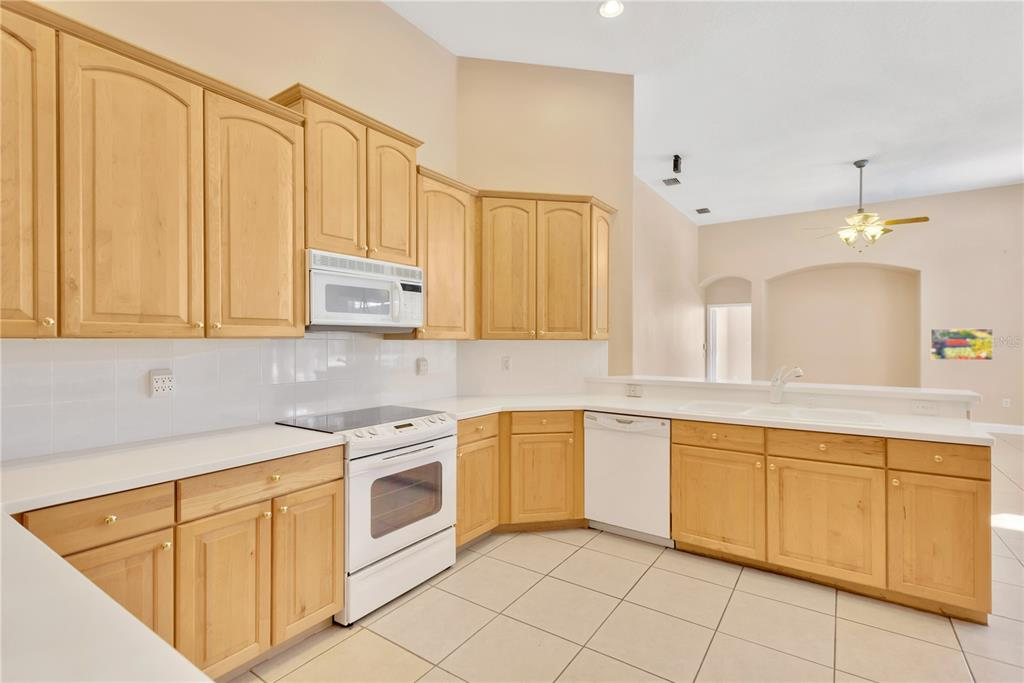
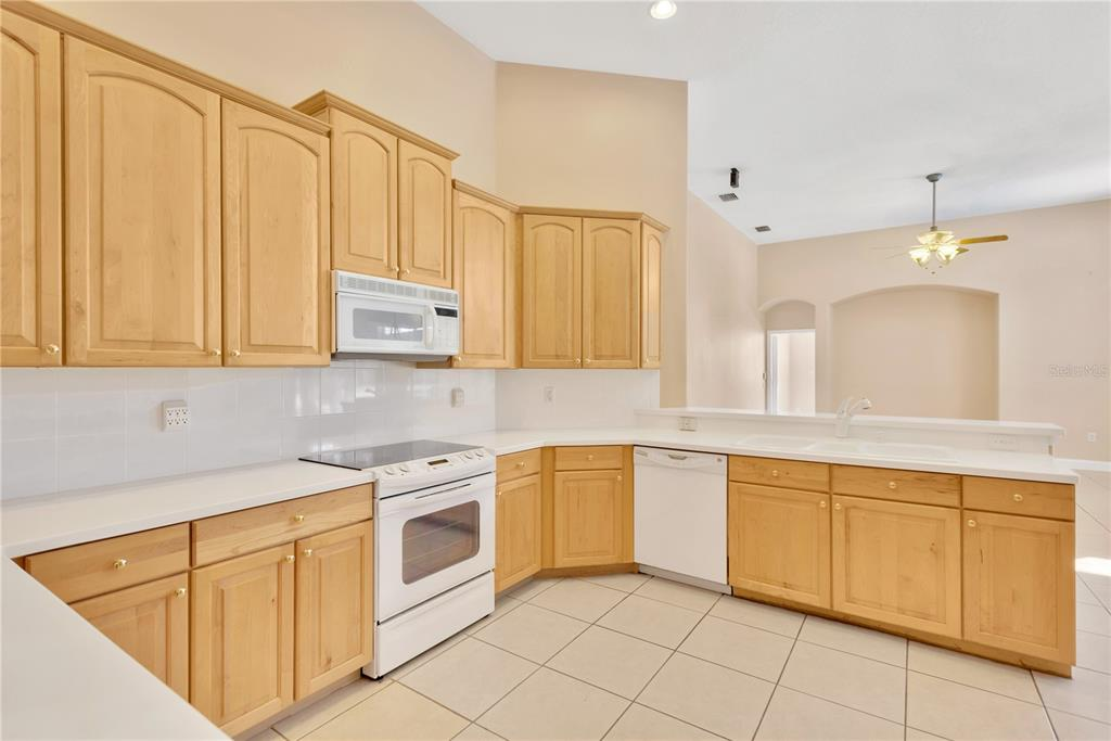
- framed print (960, 344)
